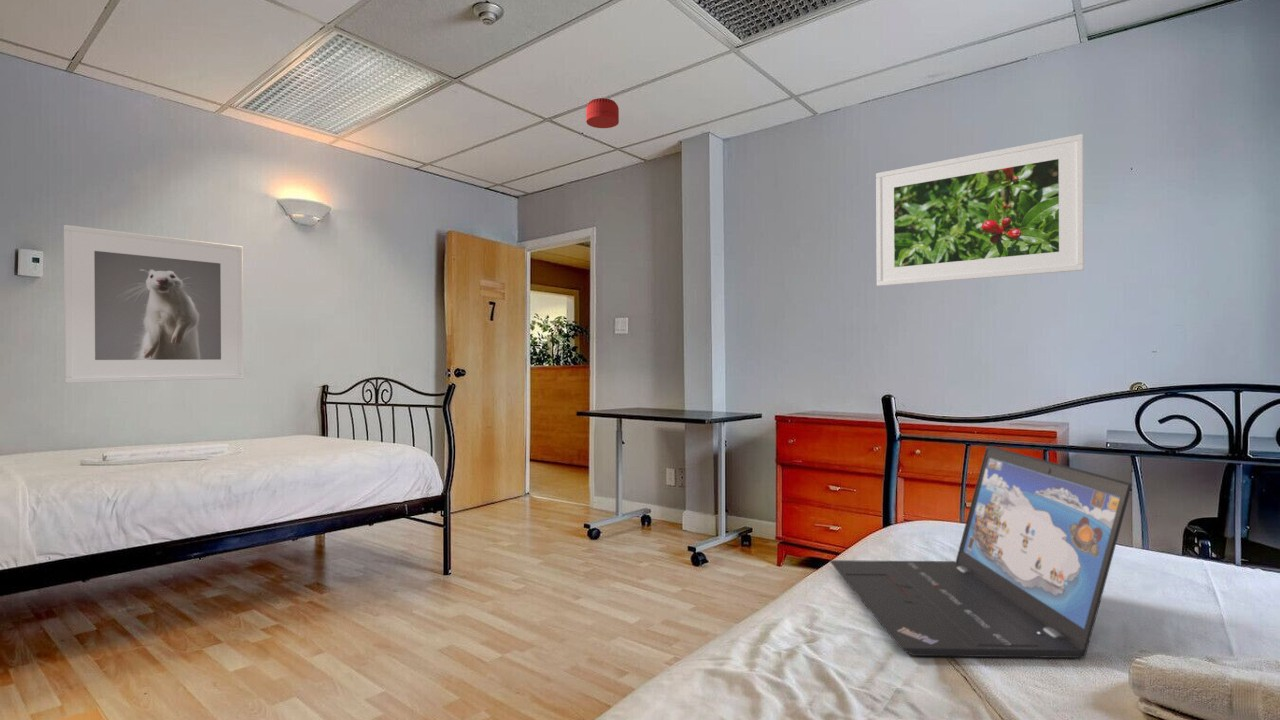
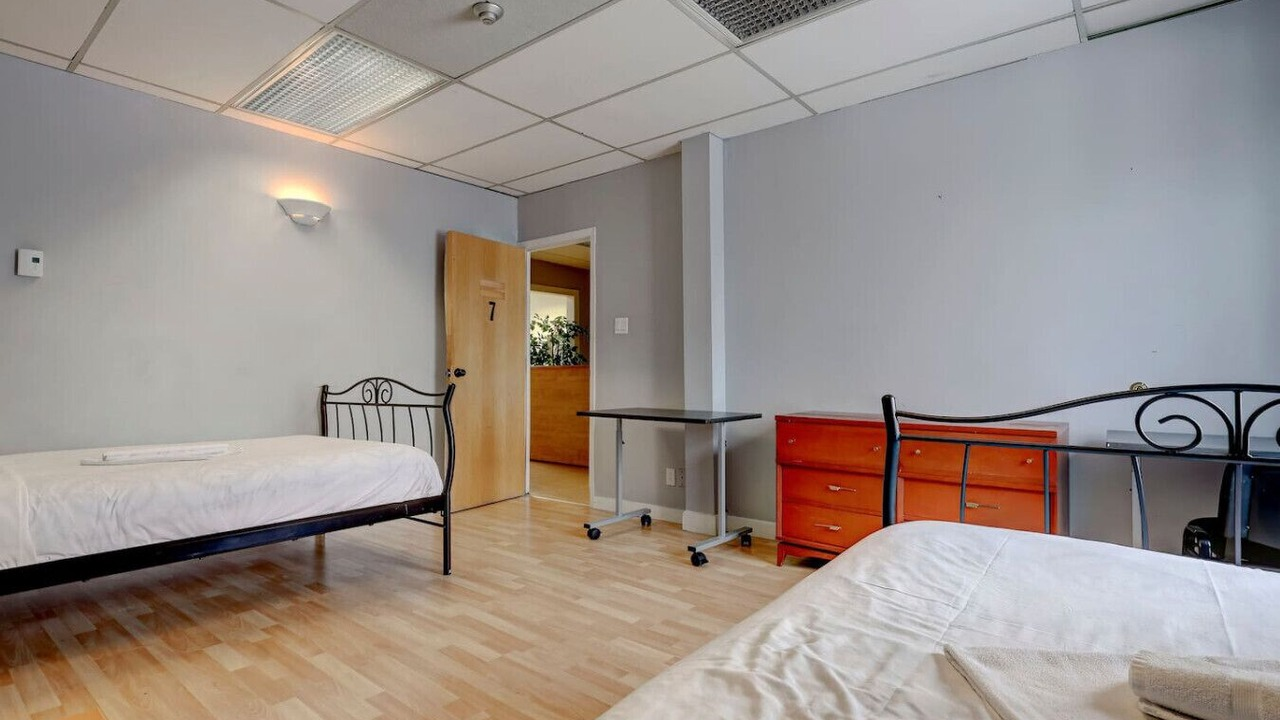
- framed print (970, 217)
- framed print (161, 308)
- laptop (962, 536)
- smoke detector (602, 112)
